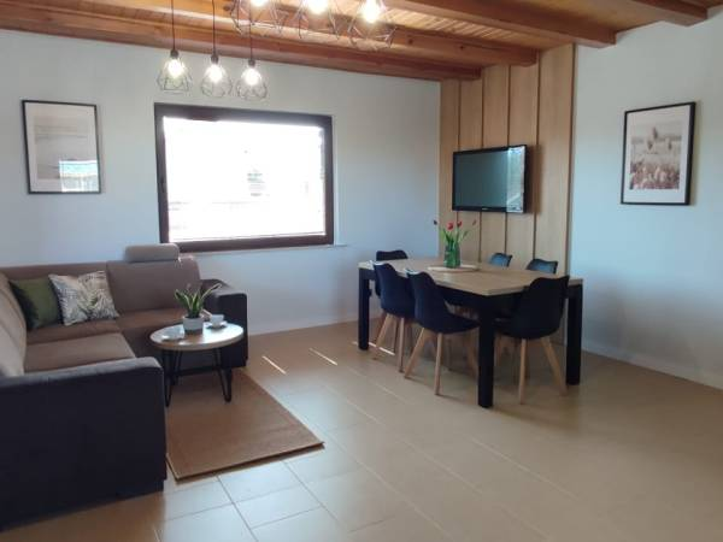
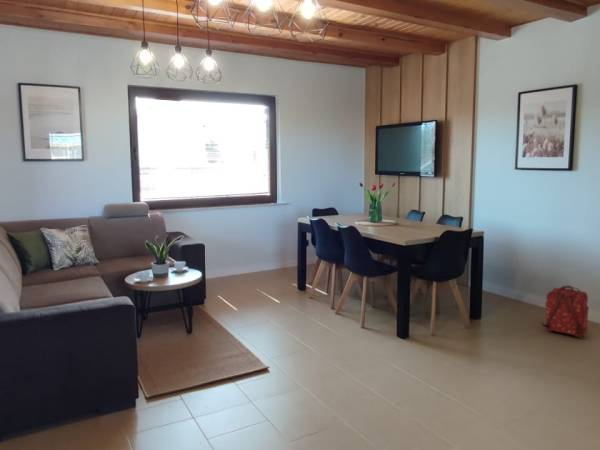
+ backpack (566, 310)
